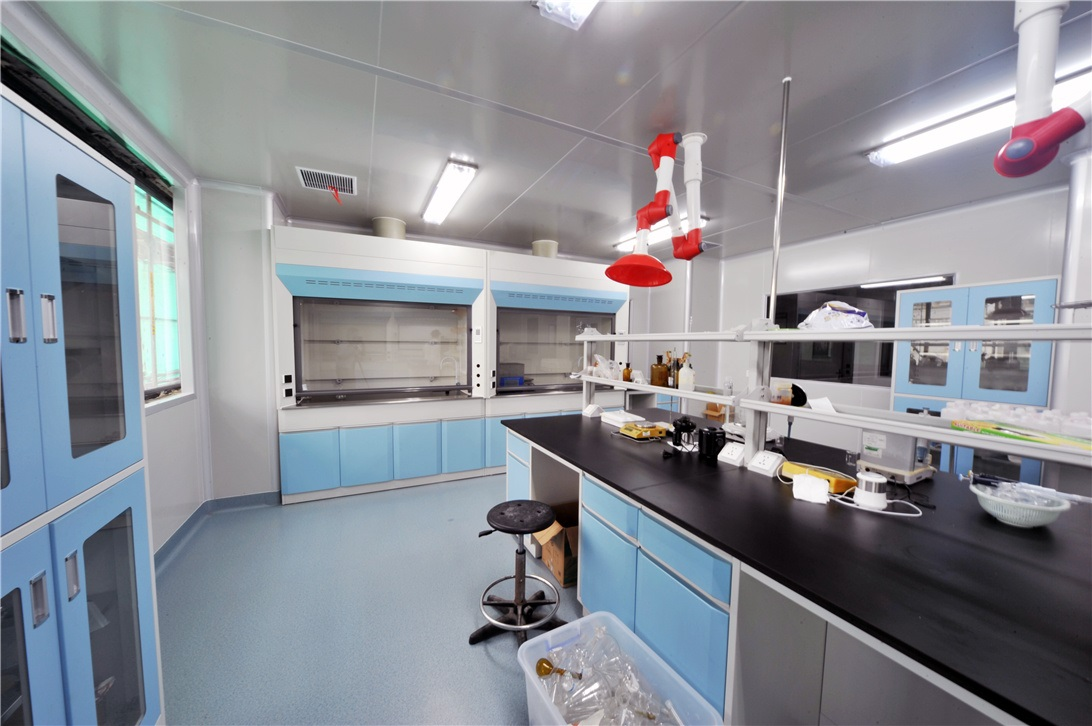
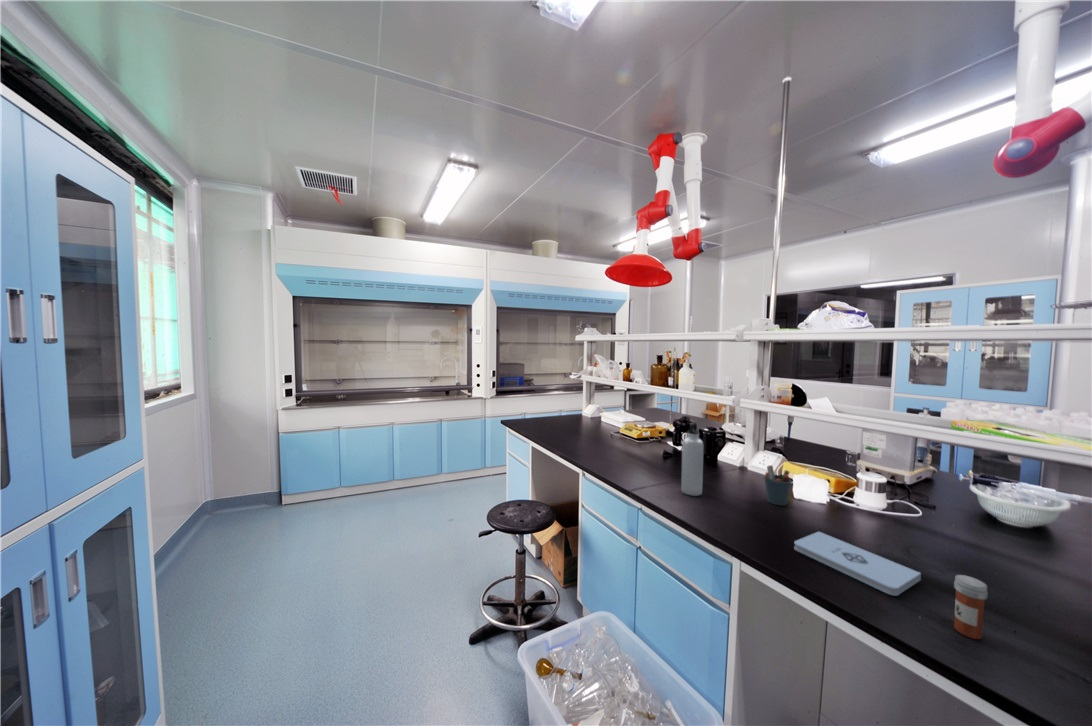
+ notepad (851, 559)
+ medicine (969, 606)
+ water bottle (692, 457)
+ pen holder (777, 483)
